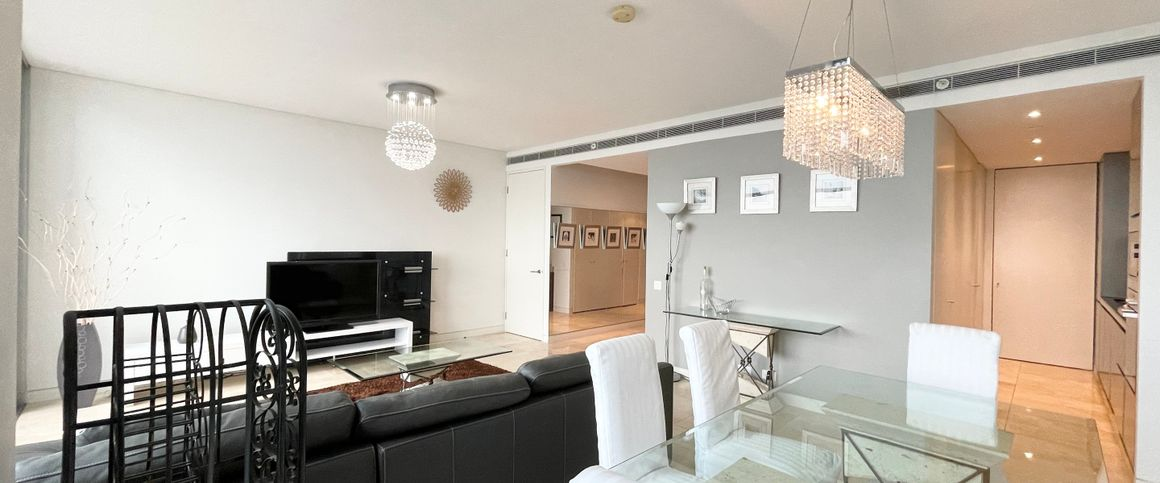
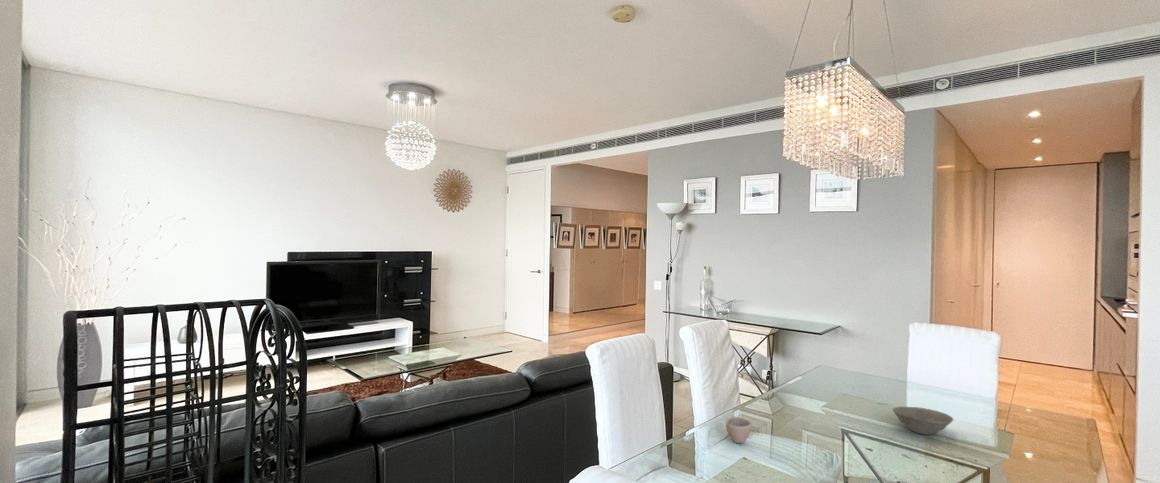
+ bowl (921, 421)
+ cup (736, 429)
